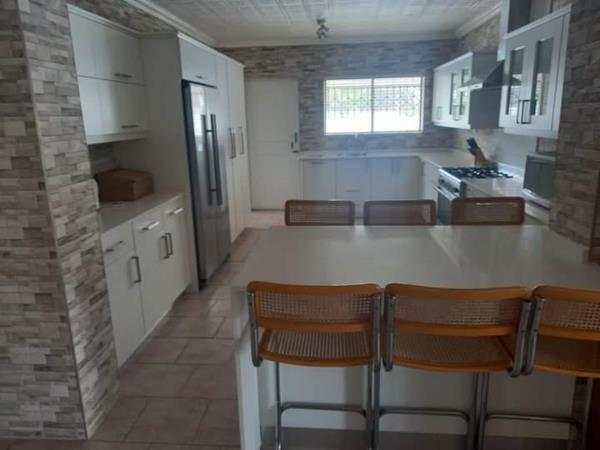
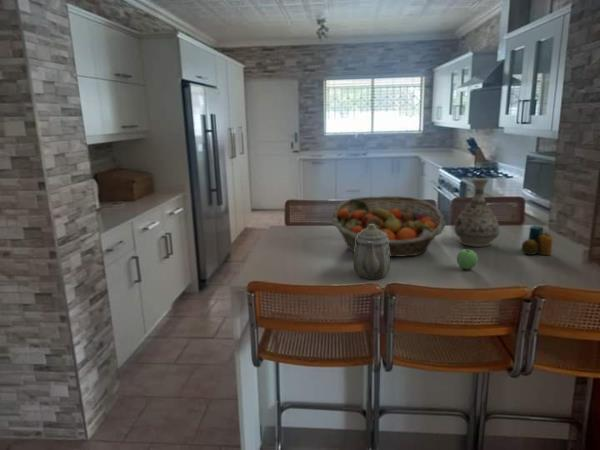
+ apple (467, 258)
+ vase (477, 211)
+ candle (537, 240)
+ teapot (371, 249)
+ fruit basket (386, 225)
